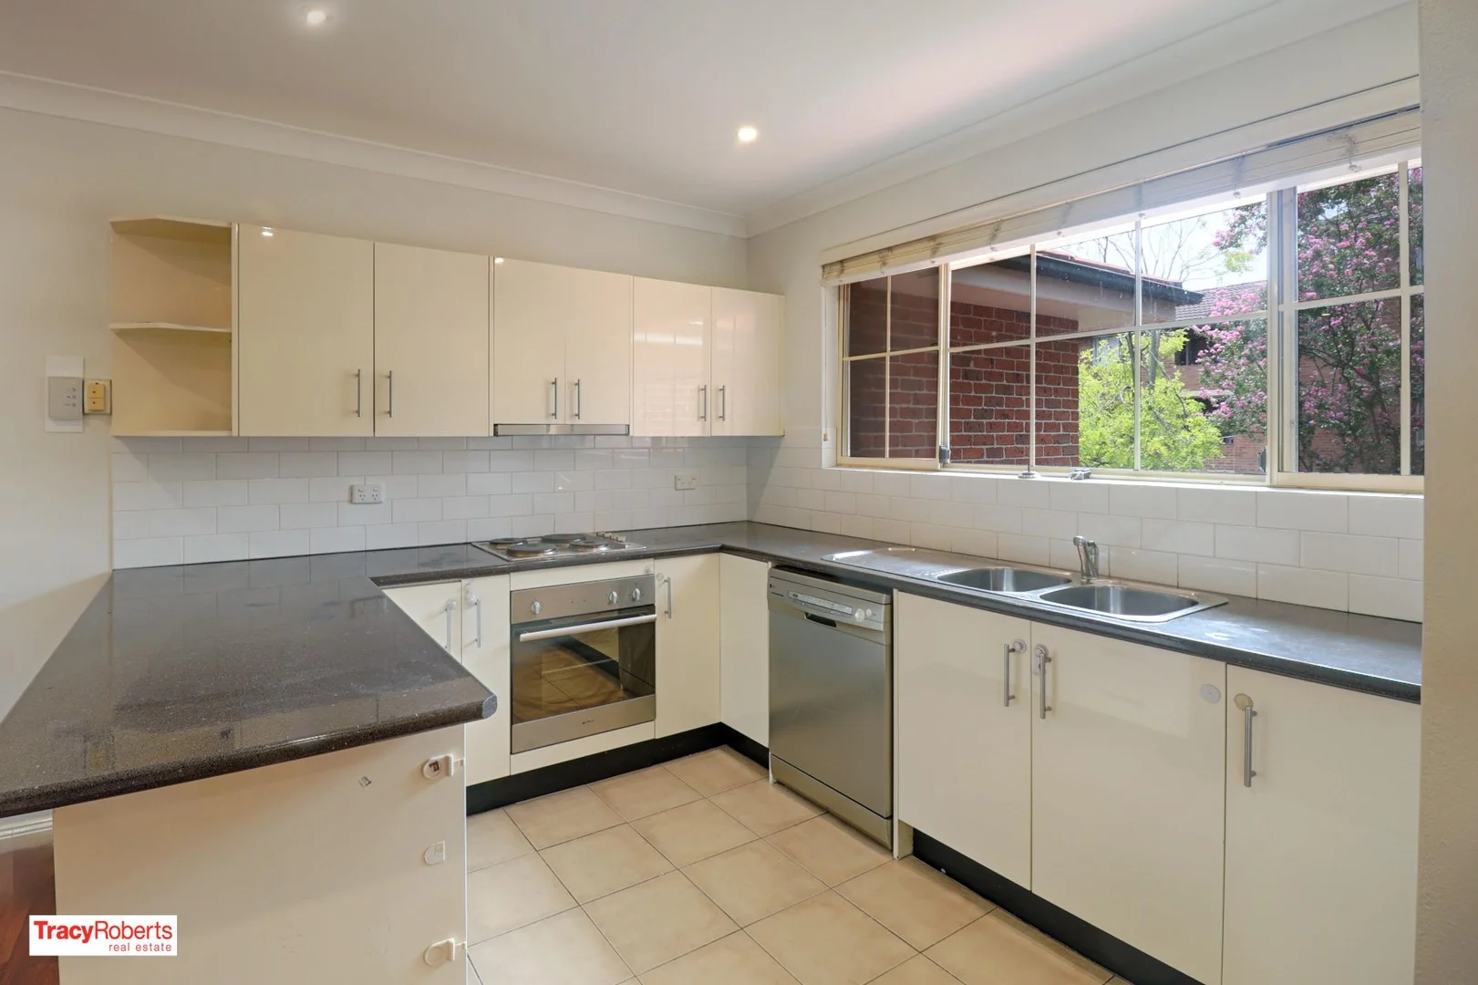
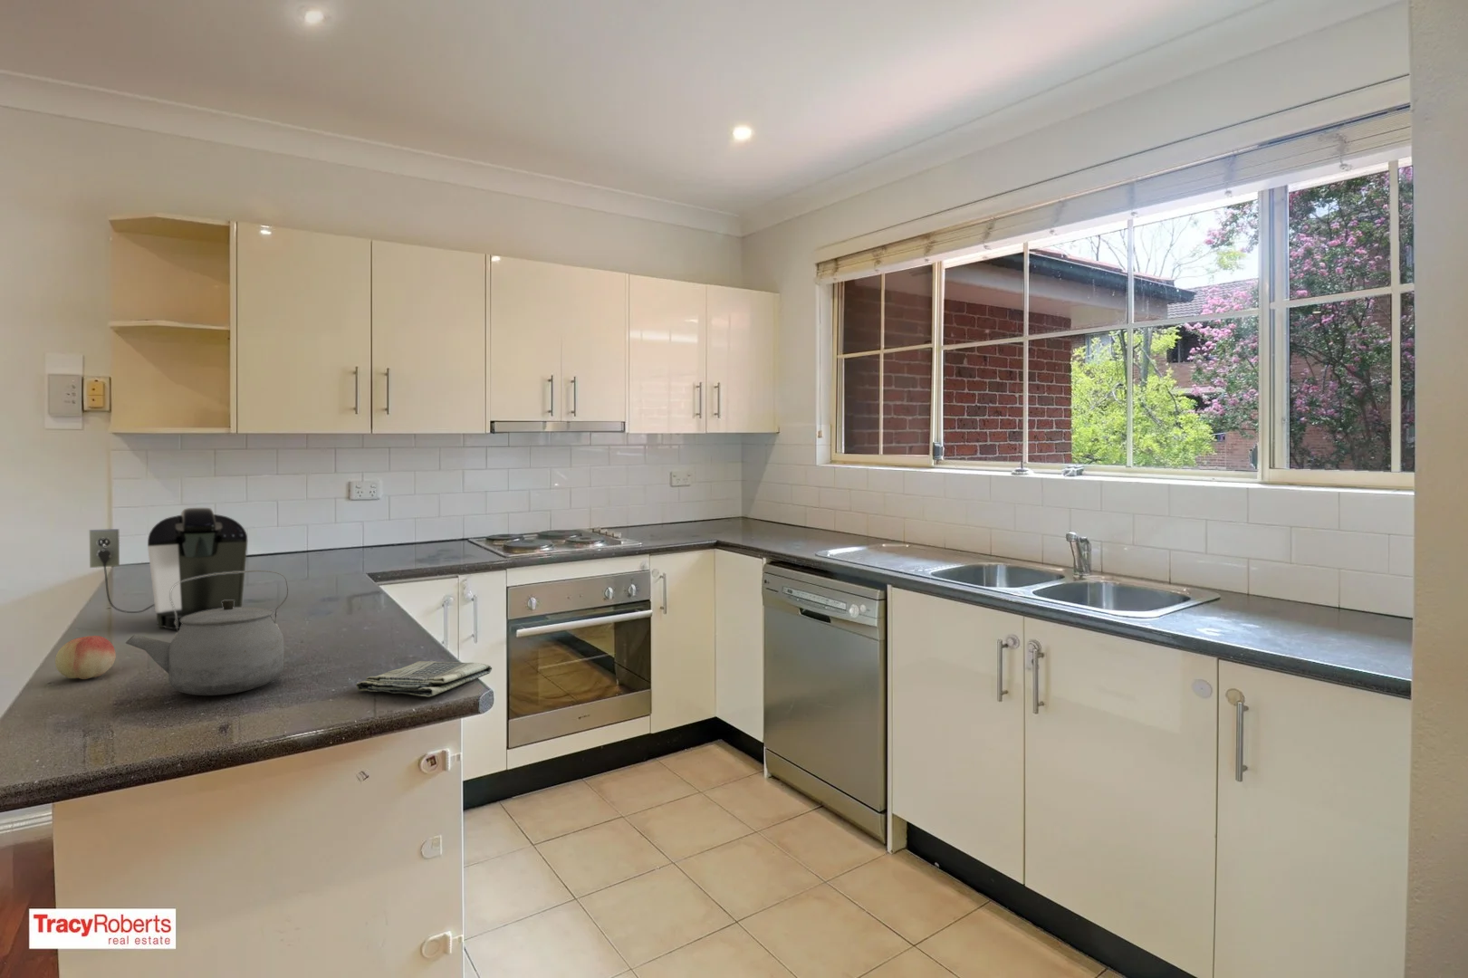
+ fruit (85, 657)
+ coffee maker (170, 566)
+ dish towel (426, 675)
+ tea kettle (210, 632)
